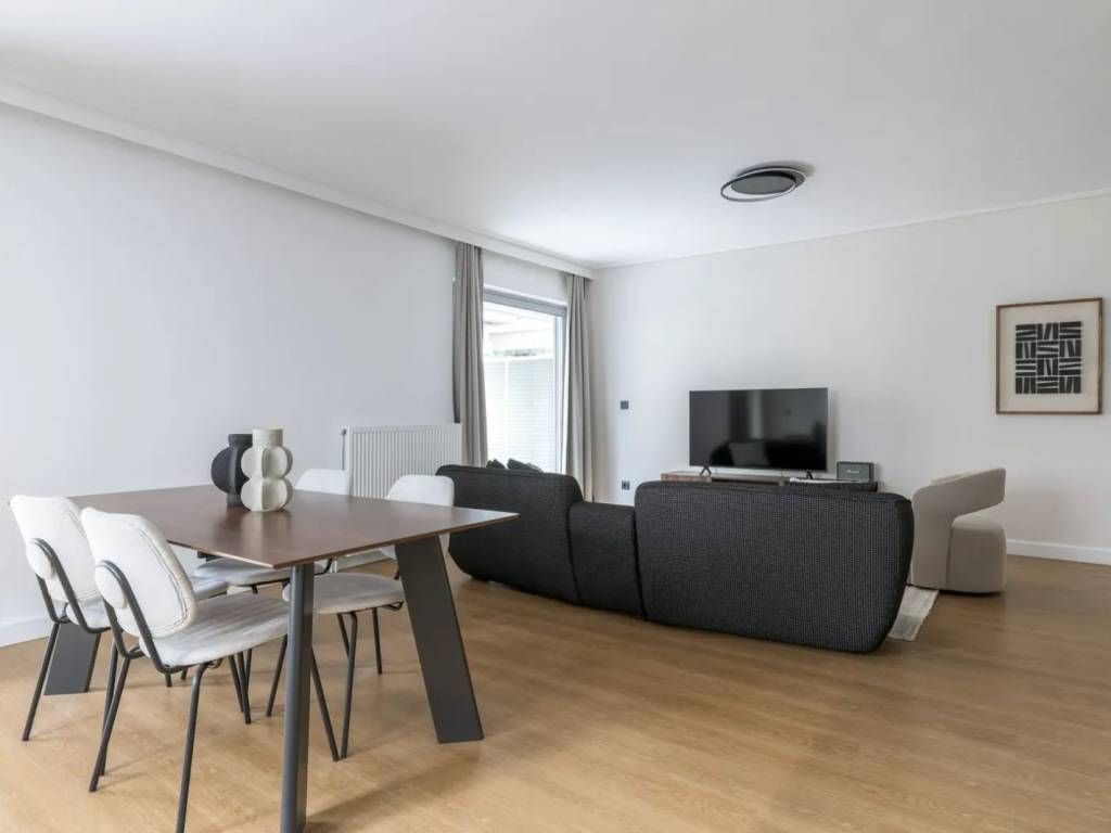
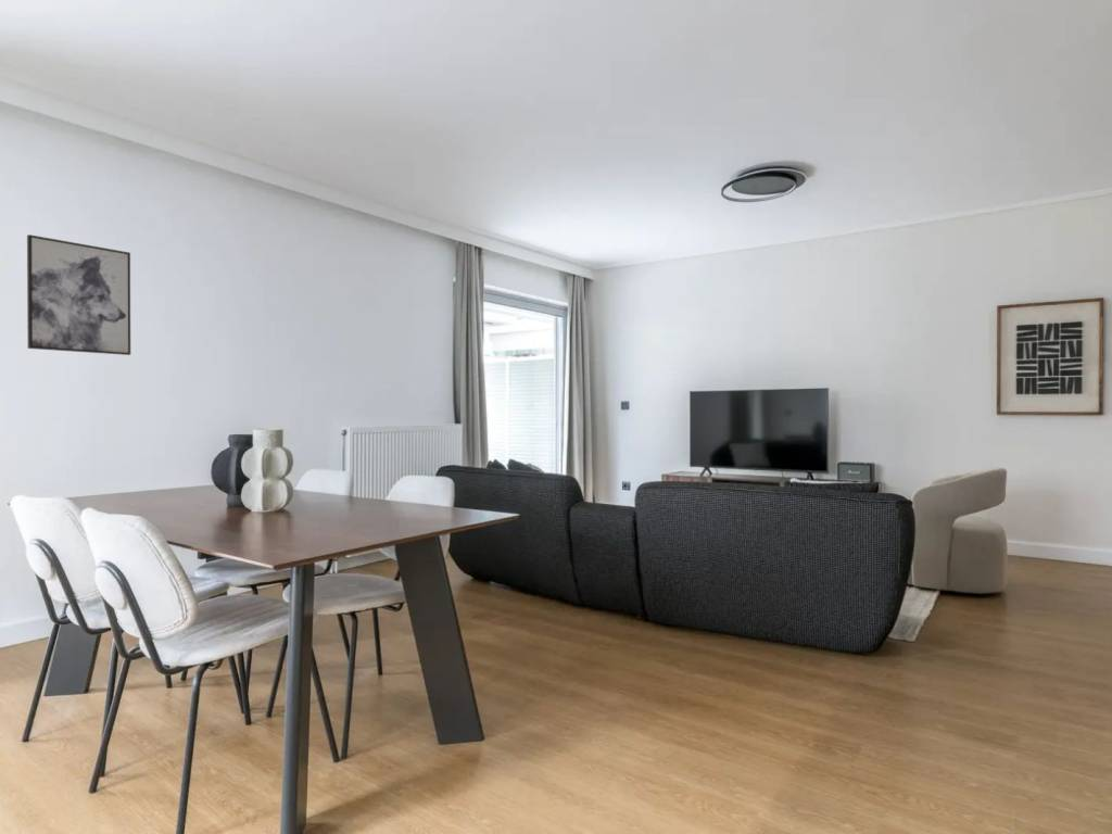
+ wall art (81, 298)
